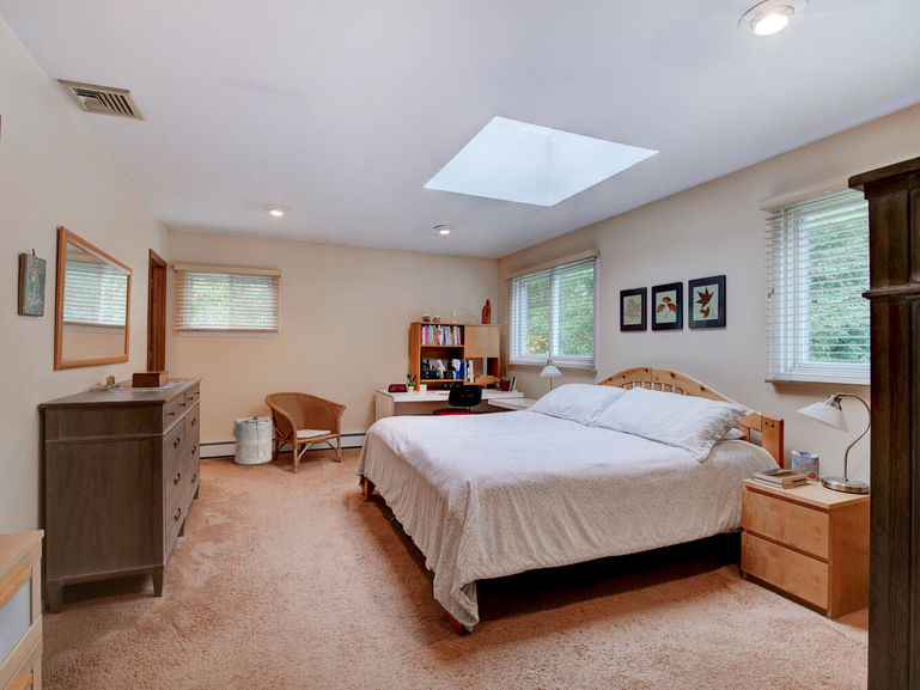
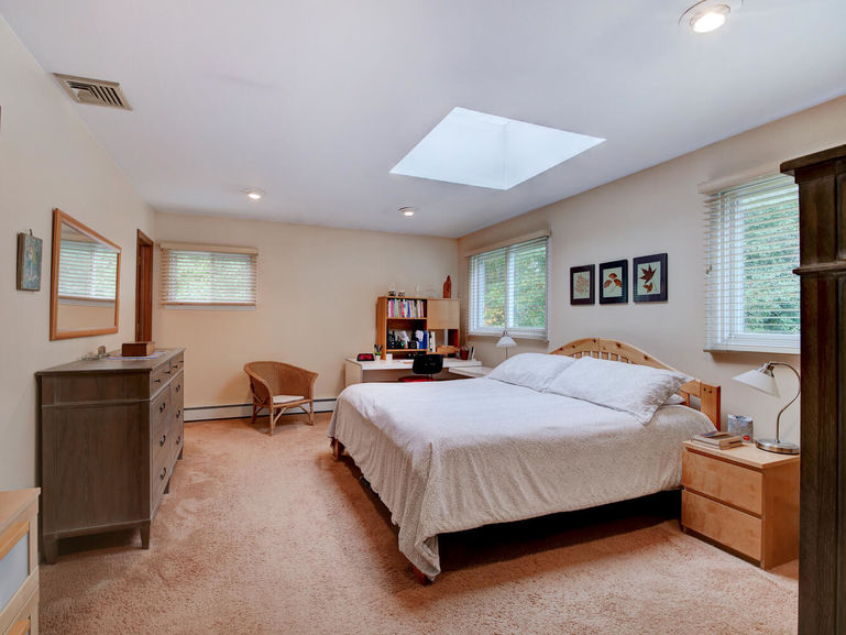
- laundry hamper (251, 438)
